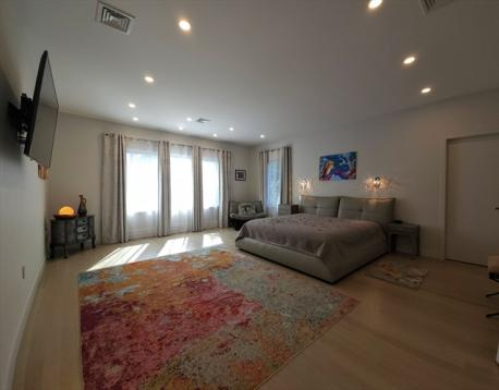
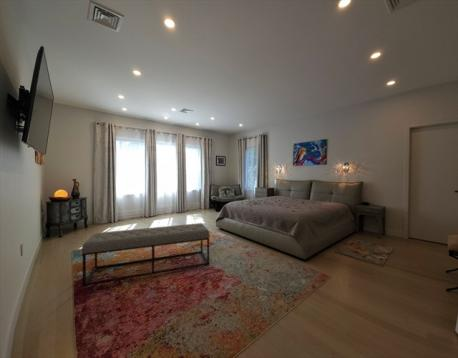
+ bench (153, 248)
